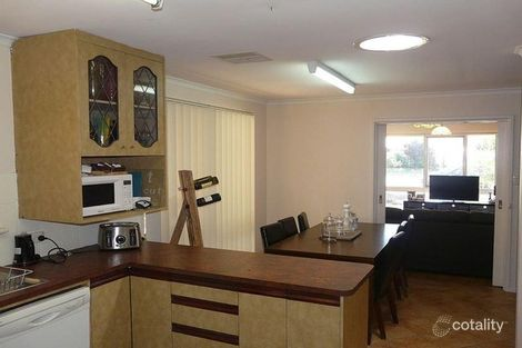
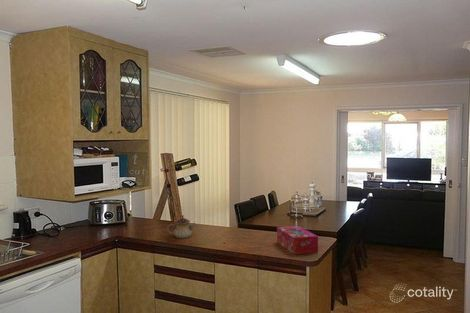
+ teapot (181, 225)
+ tissue box (296, 239)
